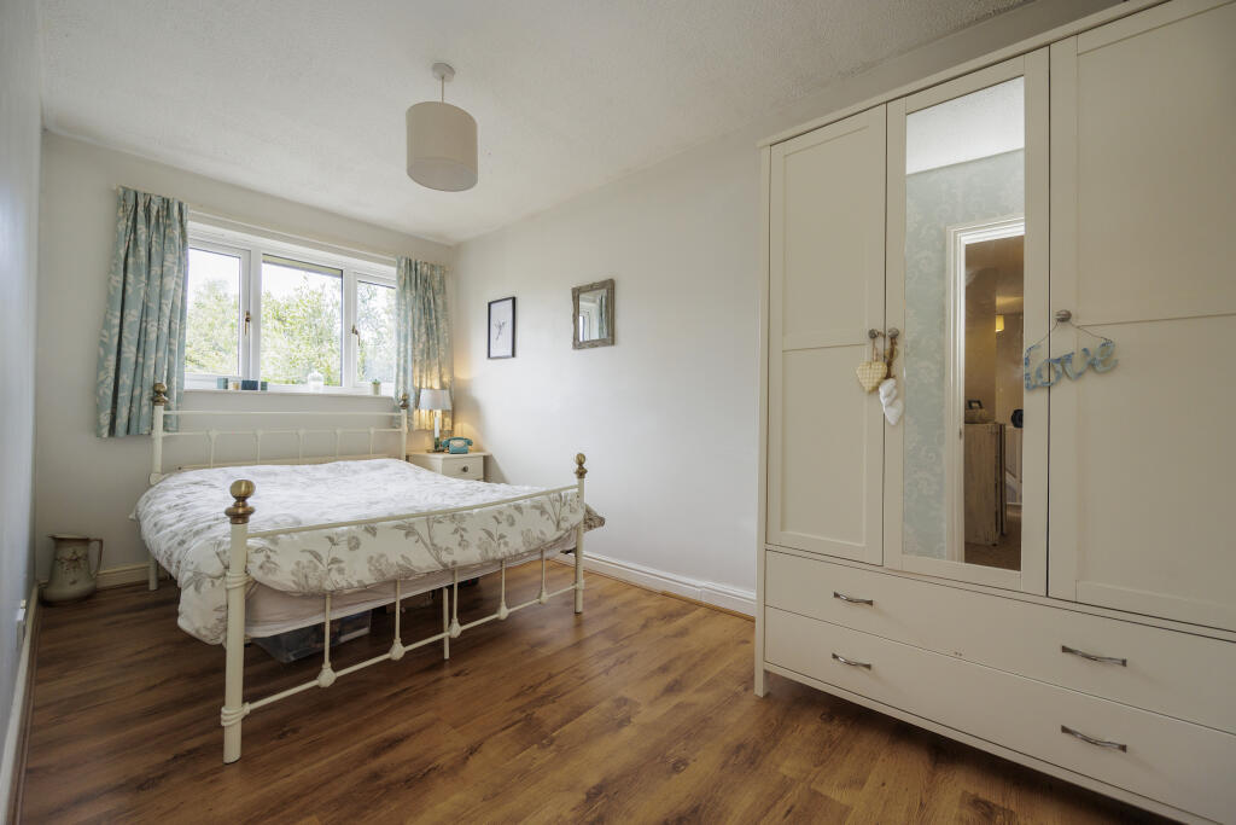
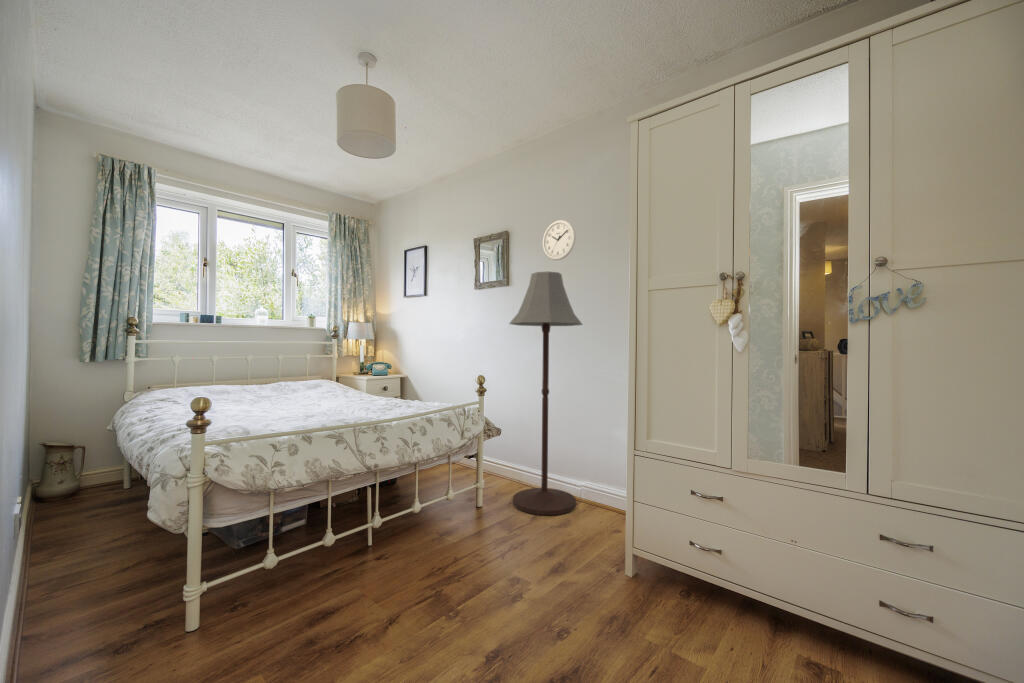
+ wall clock (558, 240)
+ floor lamp (545, 388)
